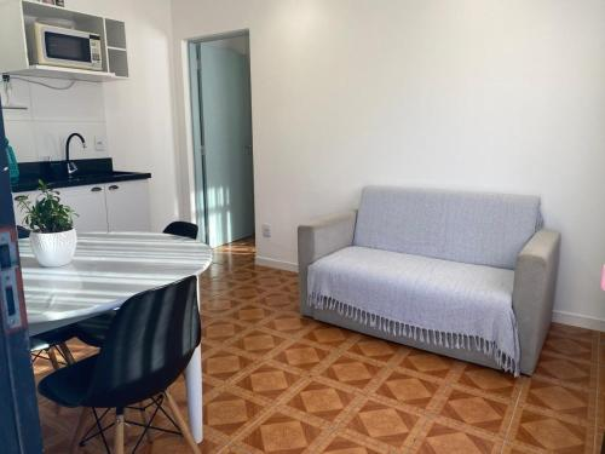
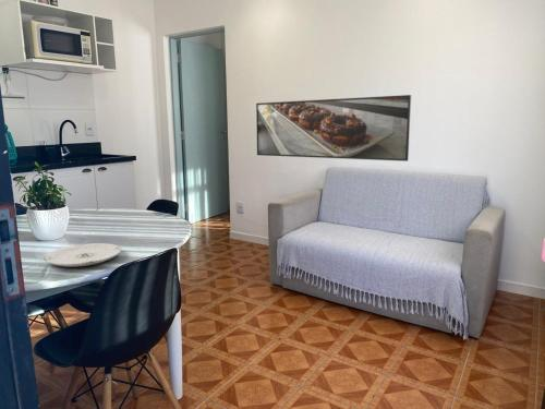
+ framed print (324, 129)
+ plate (84, 255)
